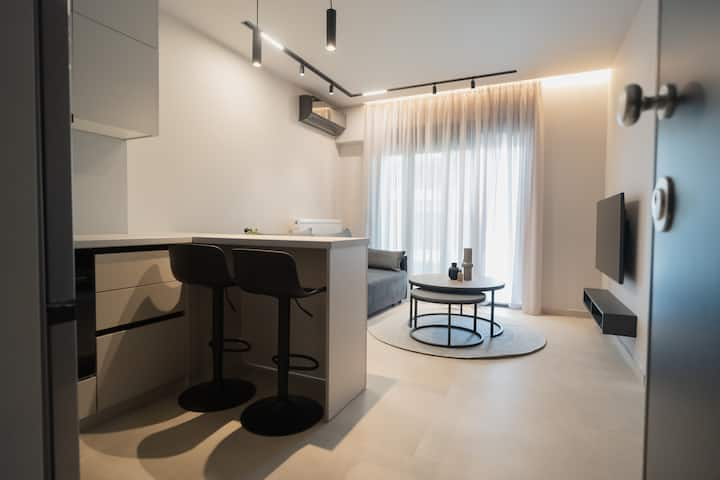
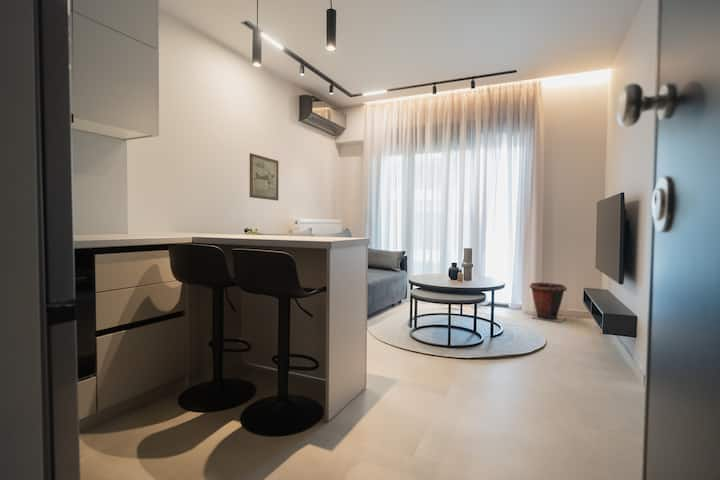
+ wall art (264, 178)
+ waste bin (547, 300)
